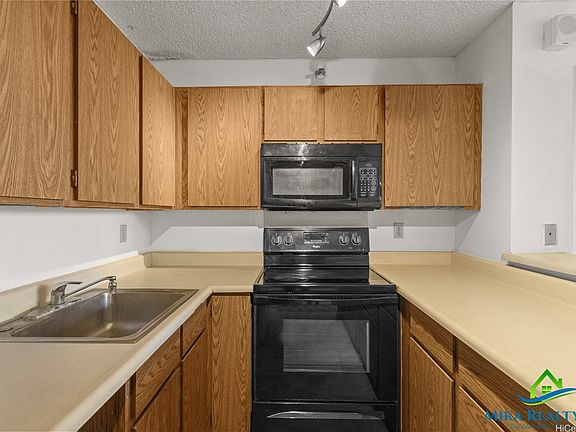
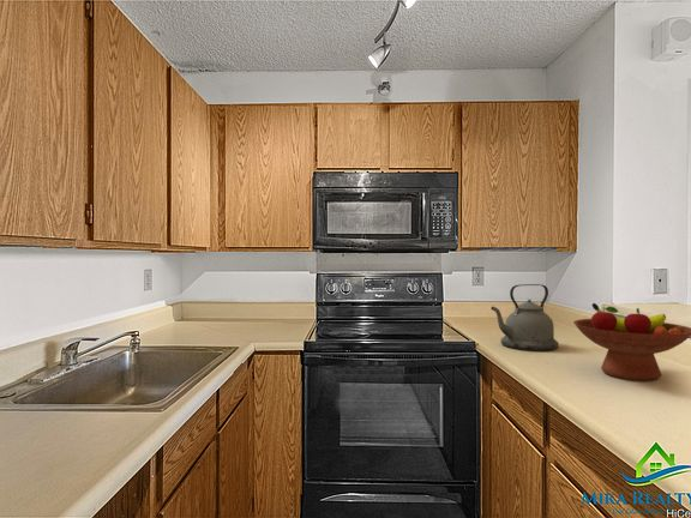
+ kettle (527, 314)
+ fruit bowl (630, 339)
